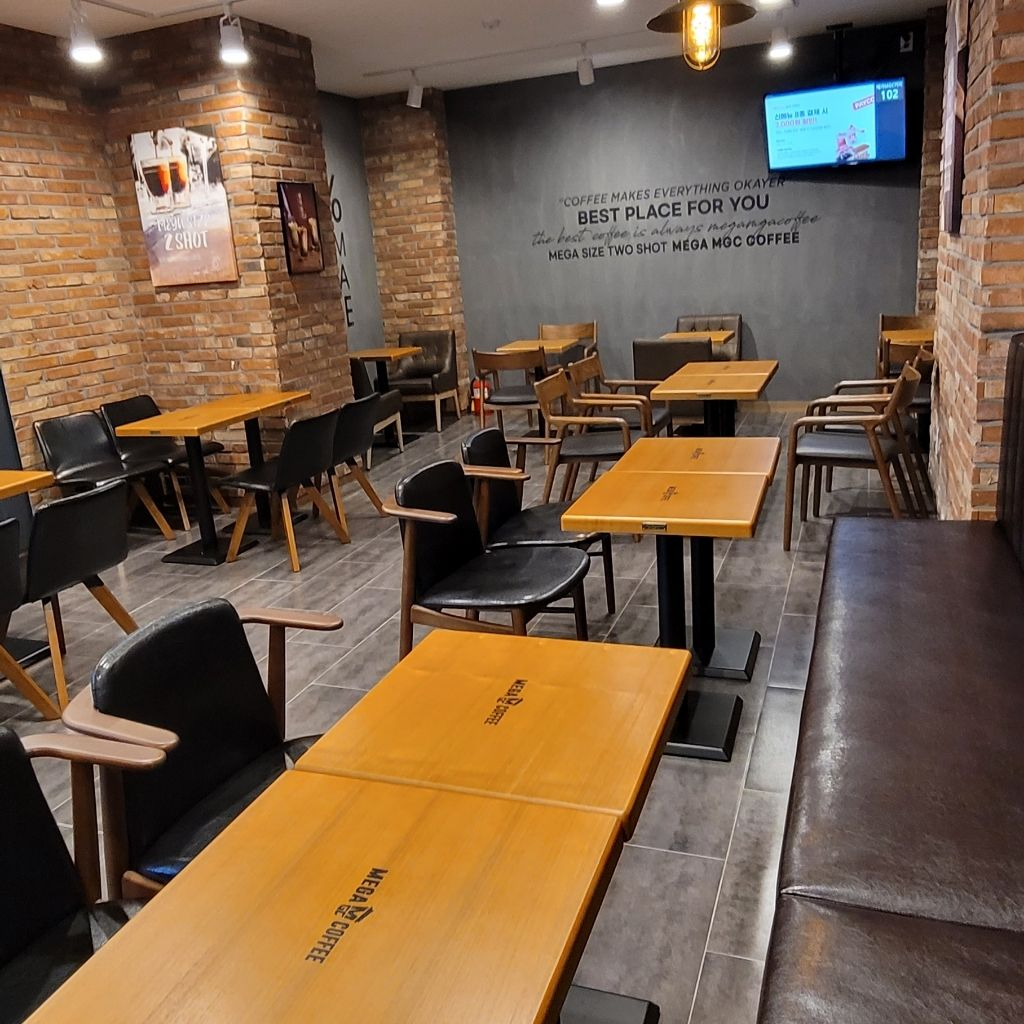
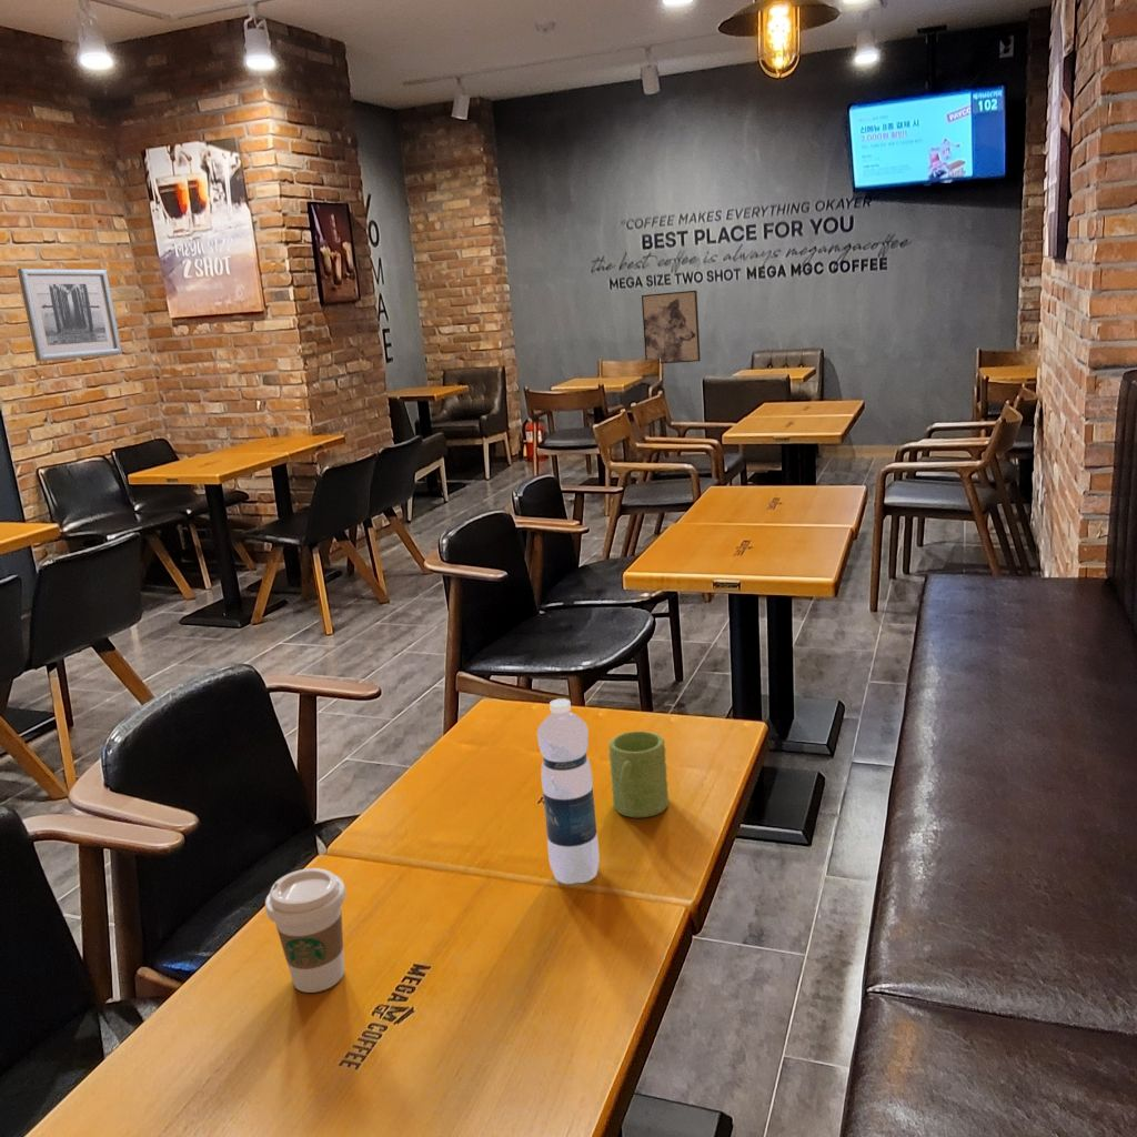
+ coffee cup (311, 930)
+ water bottle (567, 789)
+ wall art (671, 328)
+ wall art (72, 313)
+ mug (635, 778)
